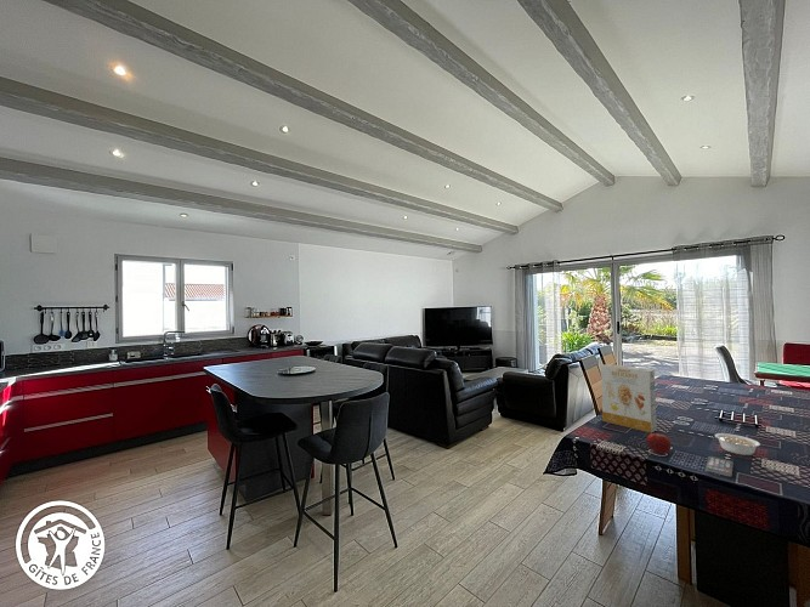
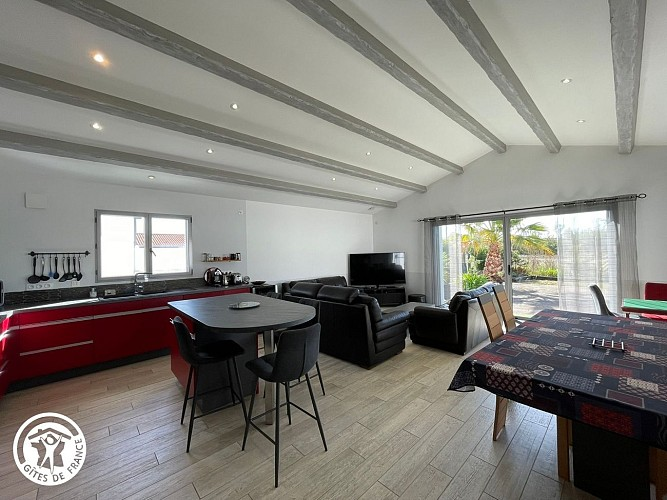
- fruit (658, 442)
- legume (738, 444)
- cereal box (627, 396)
- smartphone (719, 465)
